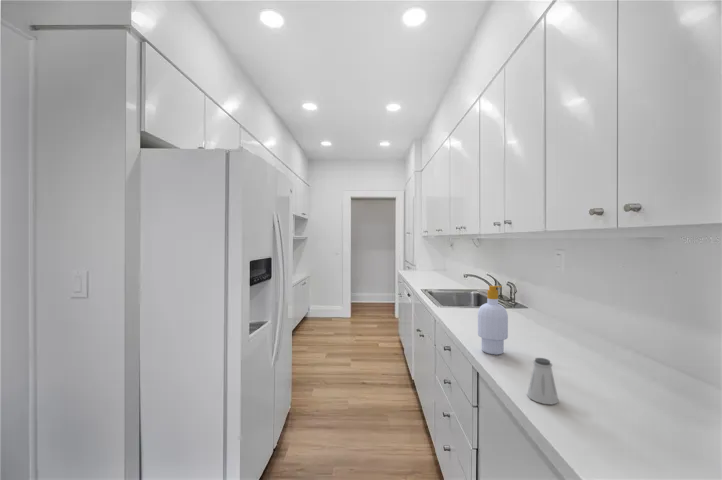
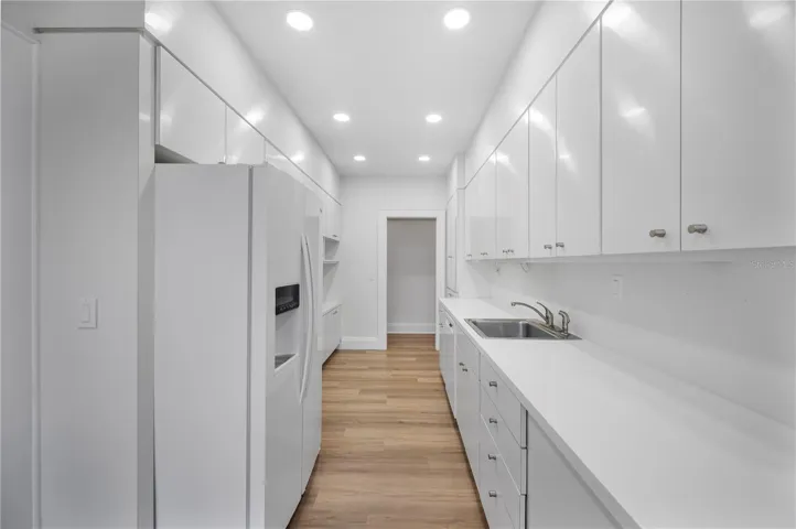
- saltshaker (542, 378)
- soap bottle (492, 318)
